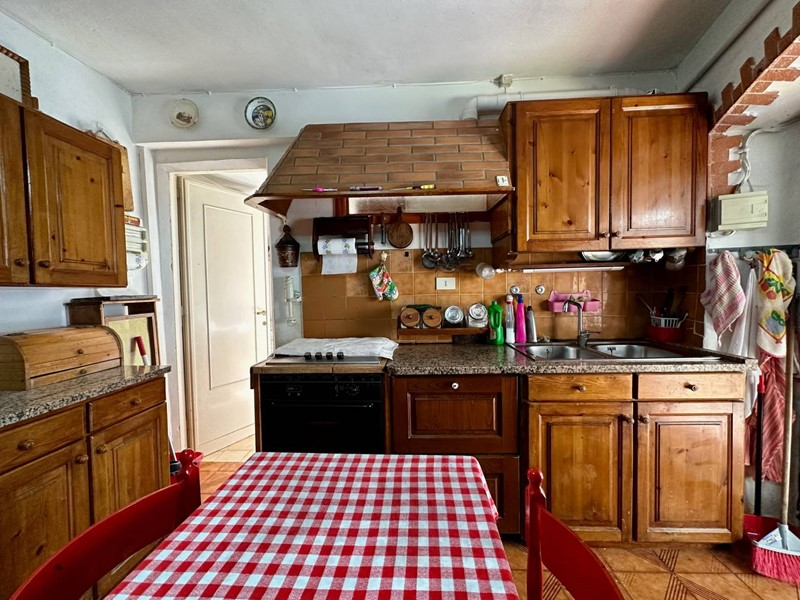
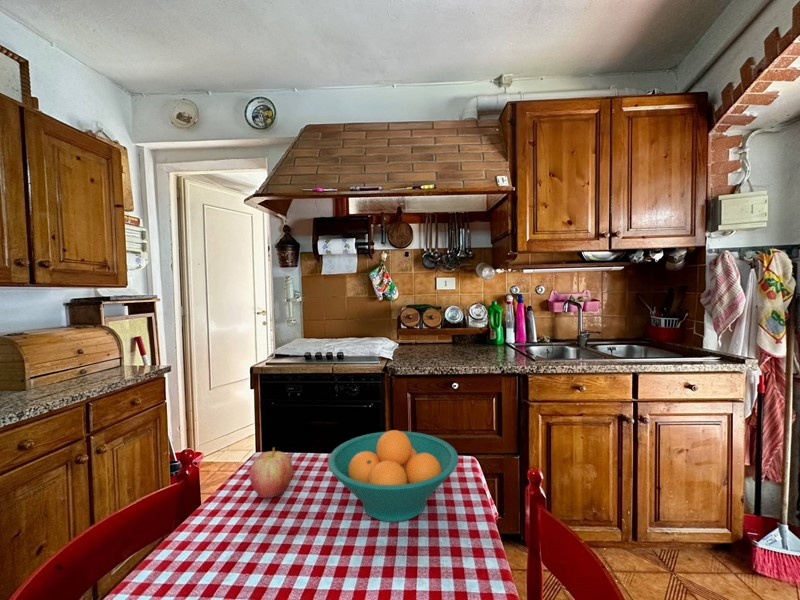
+ apple (271, 472)
+ fruit bowl (393, 468)
